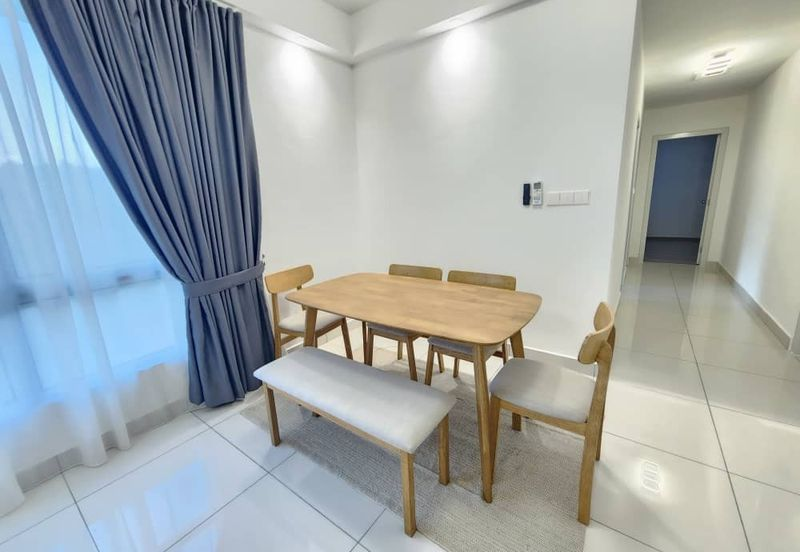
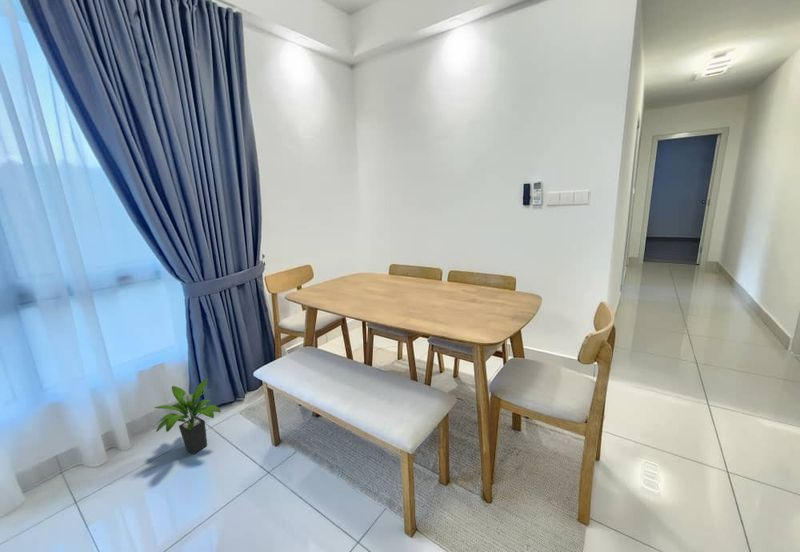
+ potted plant (190, 419)
